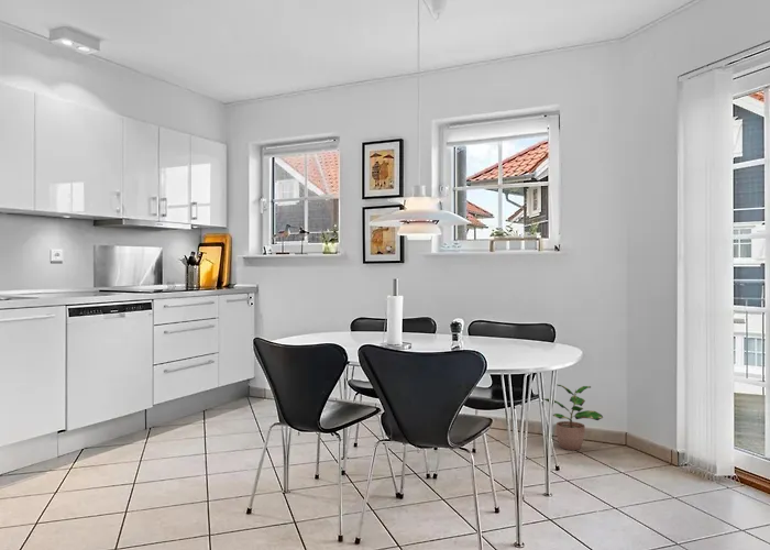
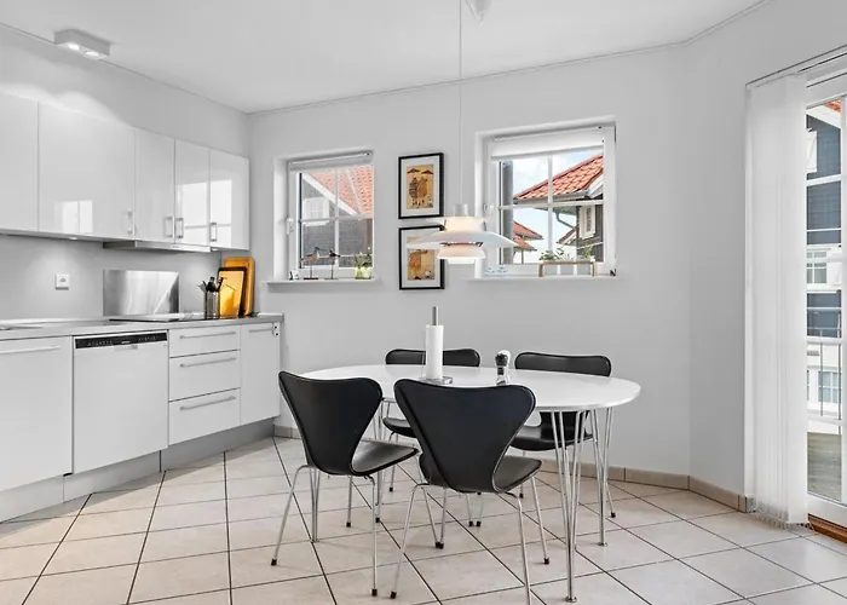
- potted plant (571, 415)
